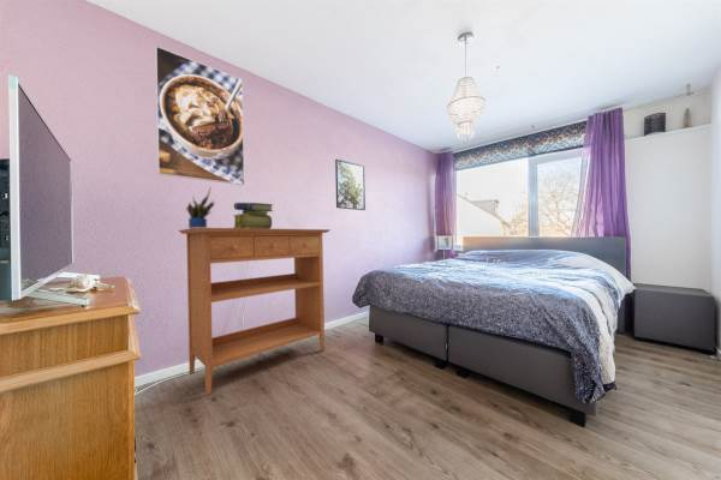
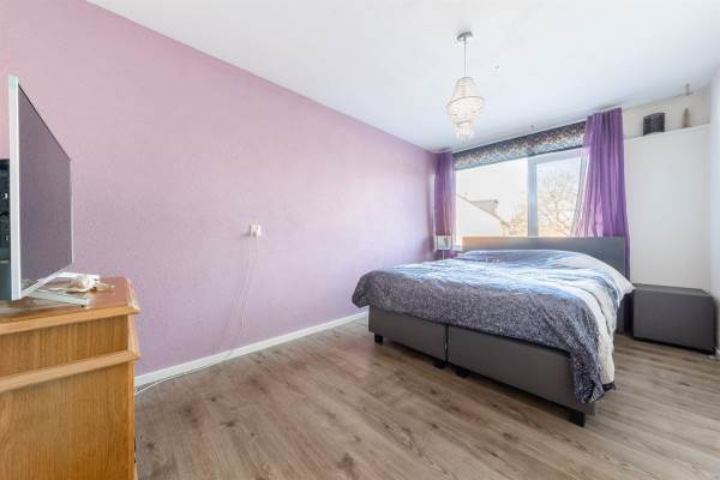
- stack of books (254, 215)
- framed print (203, 122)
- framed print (351, 186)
- console table (262, 293)
- potted plant (202, 208)
